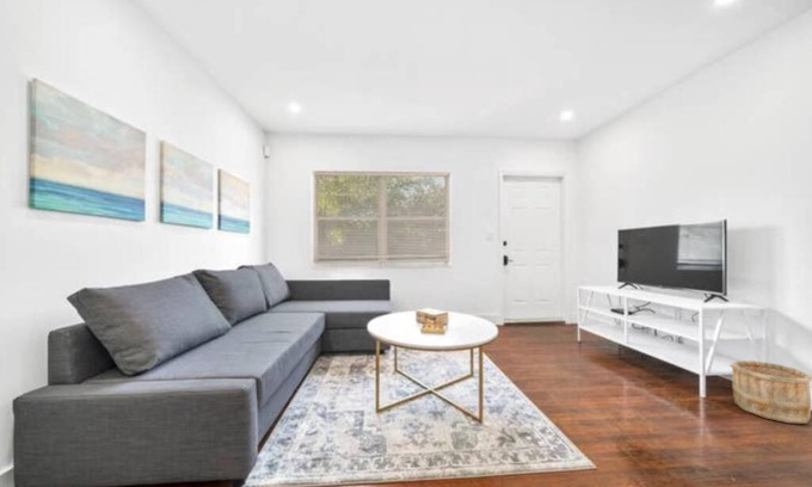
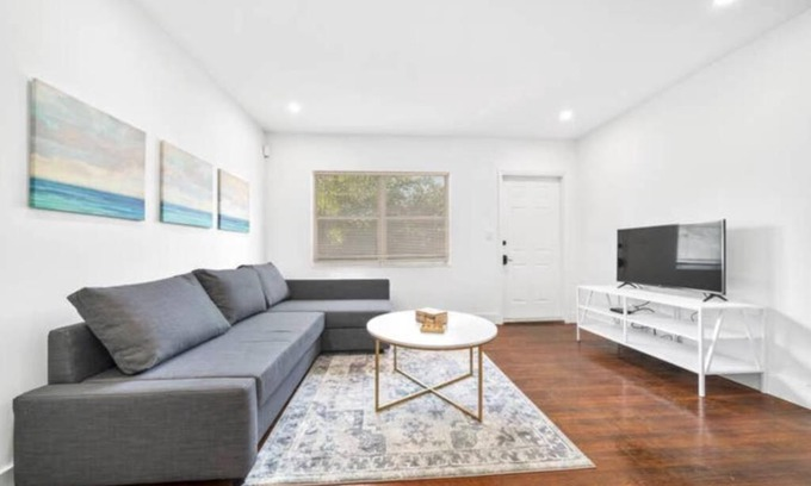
- wooden bucket (769, 389)
